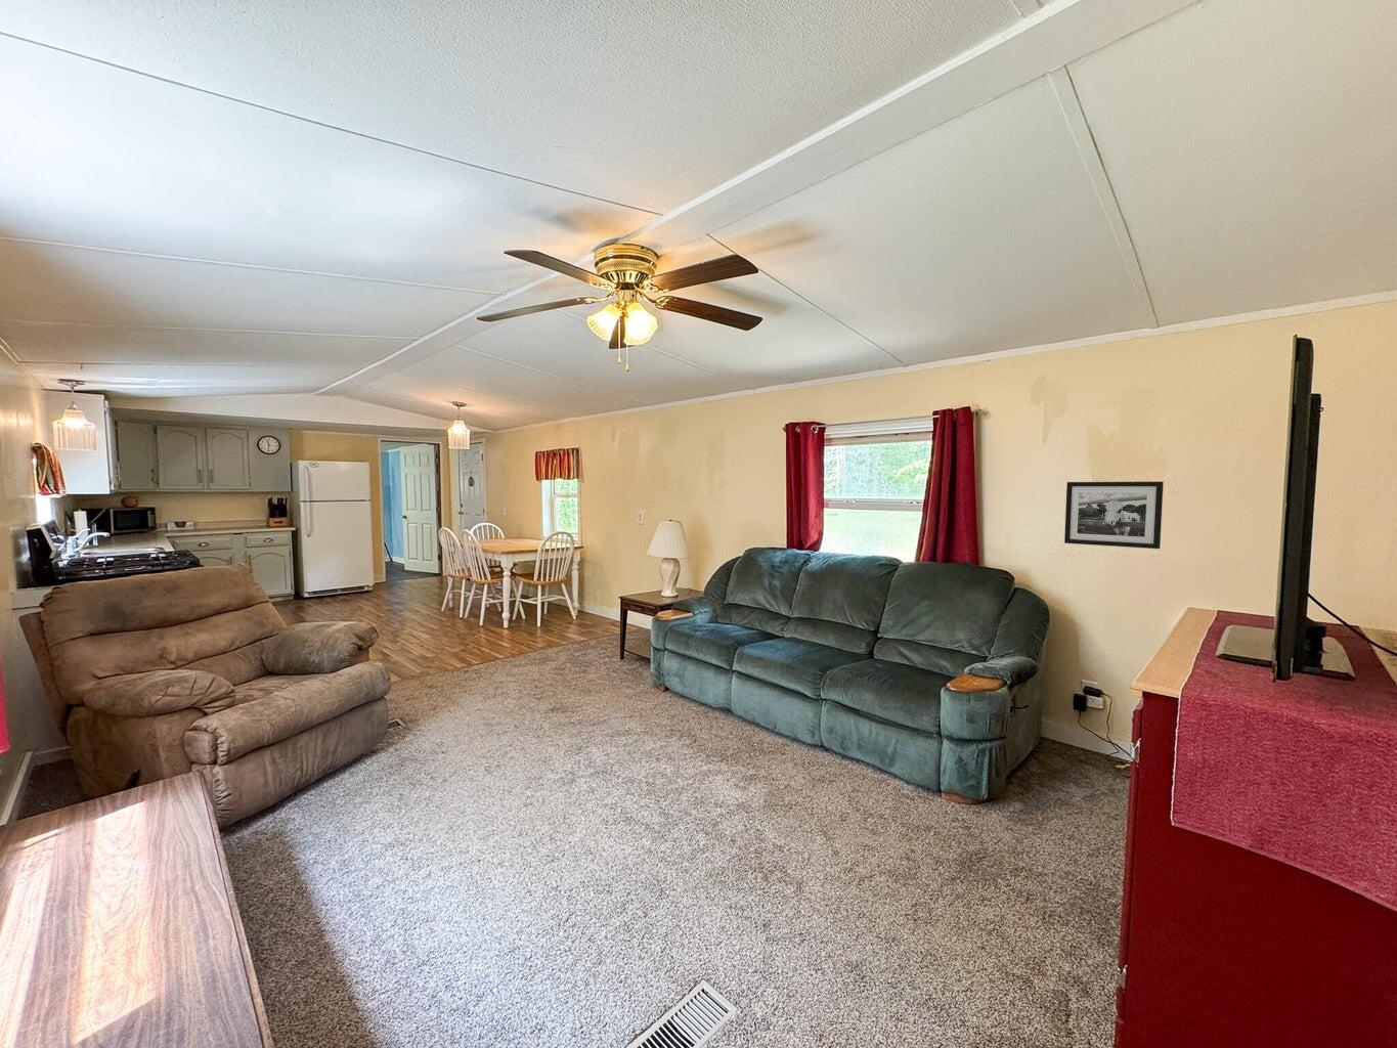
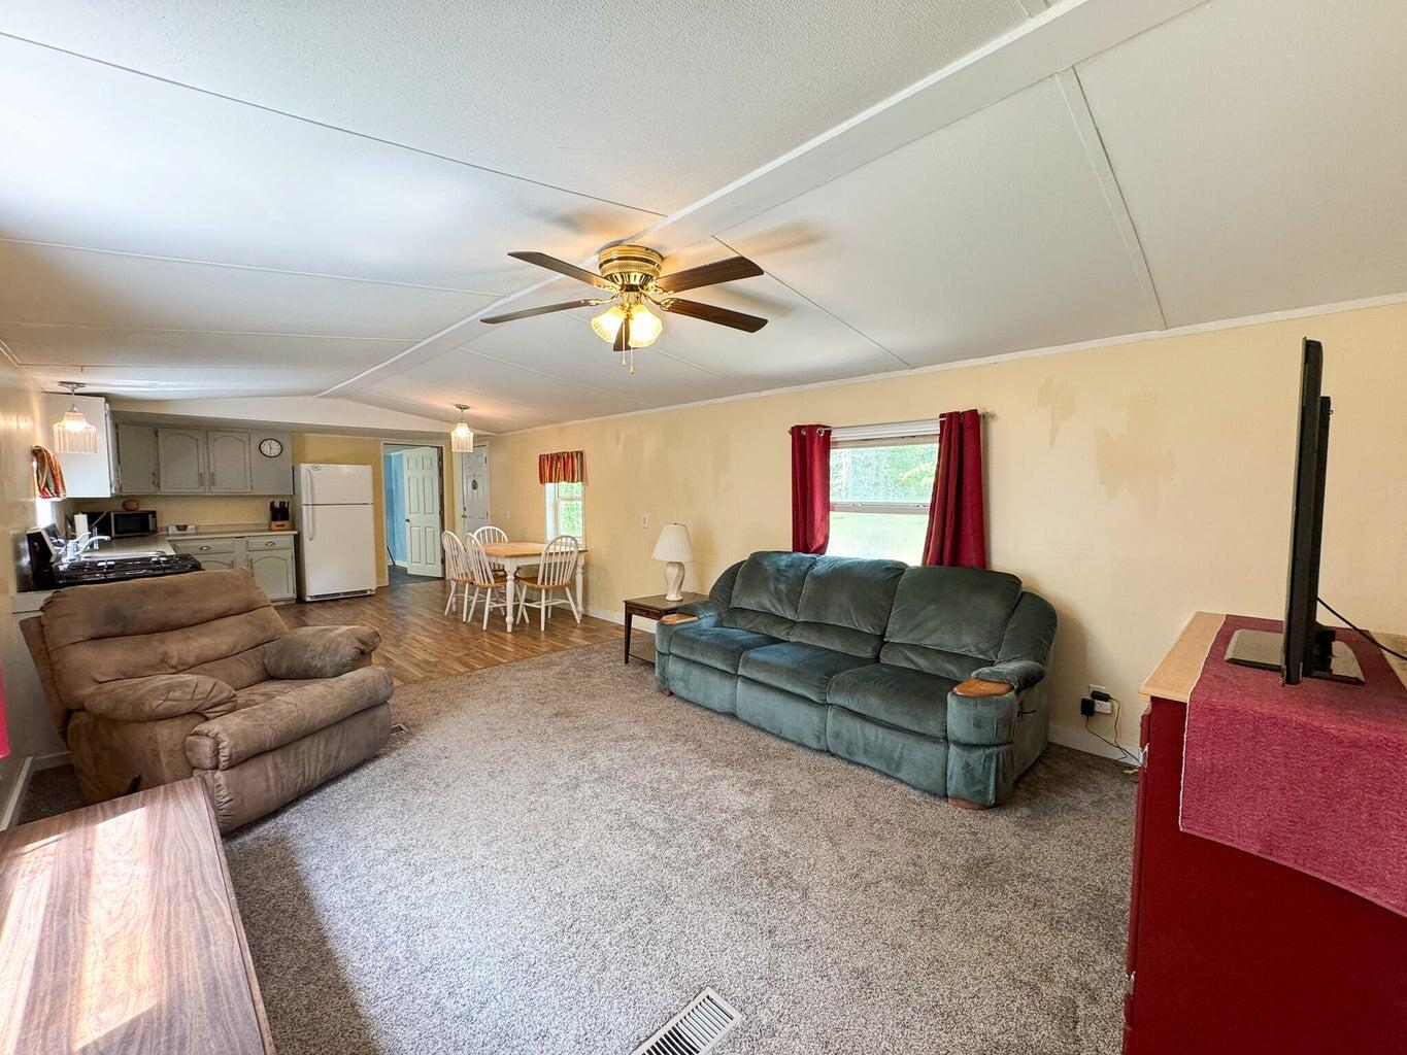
- picture frame (1112, 514)
